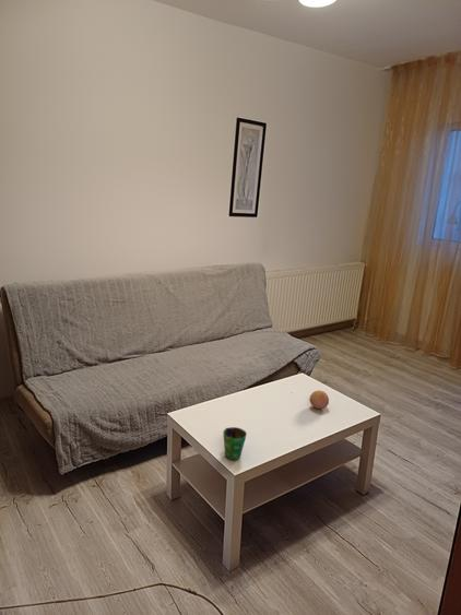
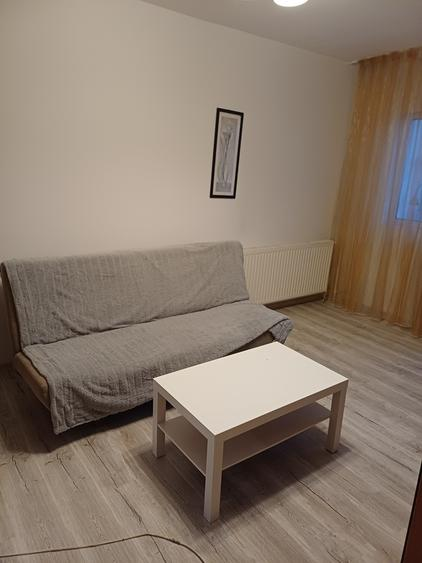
- fruit (319, 399)
- cup (232, 442)
